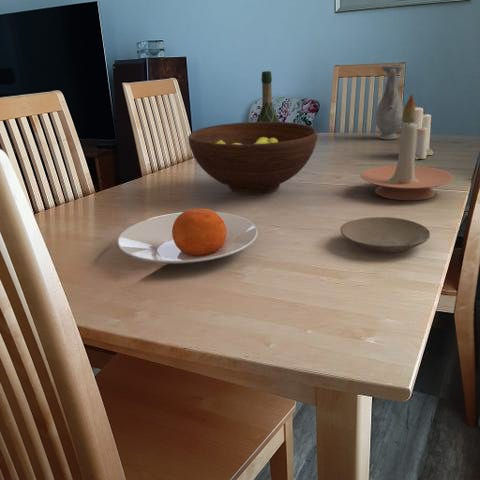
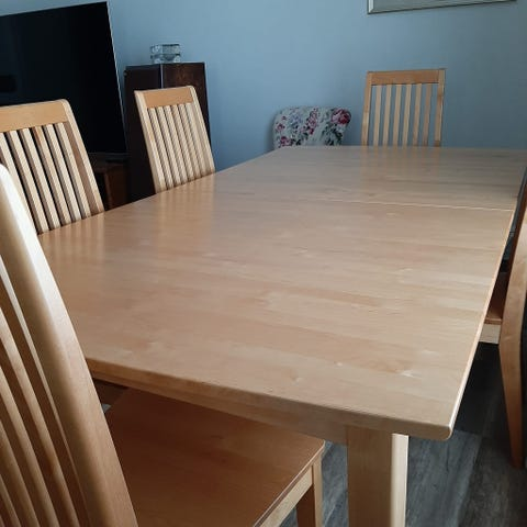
- wine bottle (267, 115)
- fruit bowl (253, 161)
- pitcher (390, 103)
- candle (419, 129)
- plate (383, 236)
- candle holder (407, 144)
- plate (187, 229)
